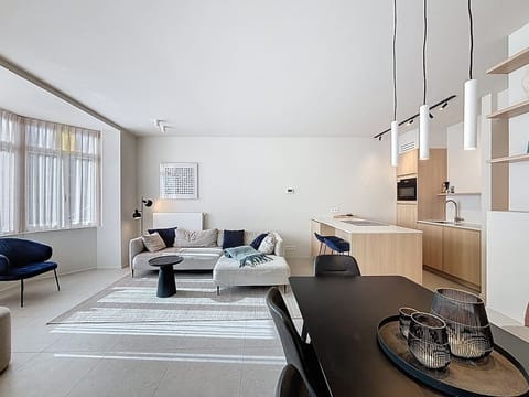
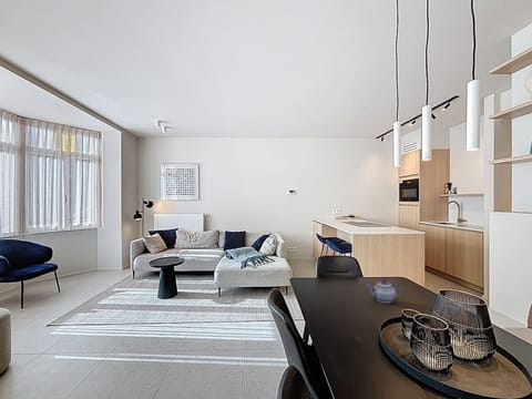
+ teapot (383, 289)
